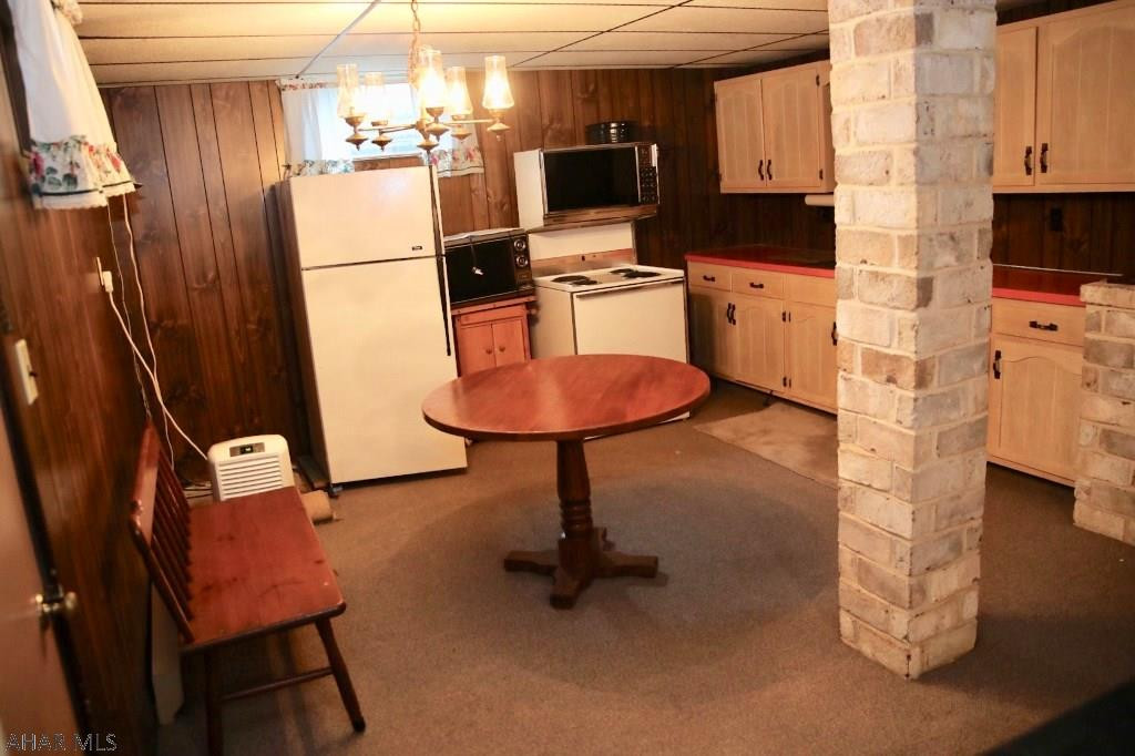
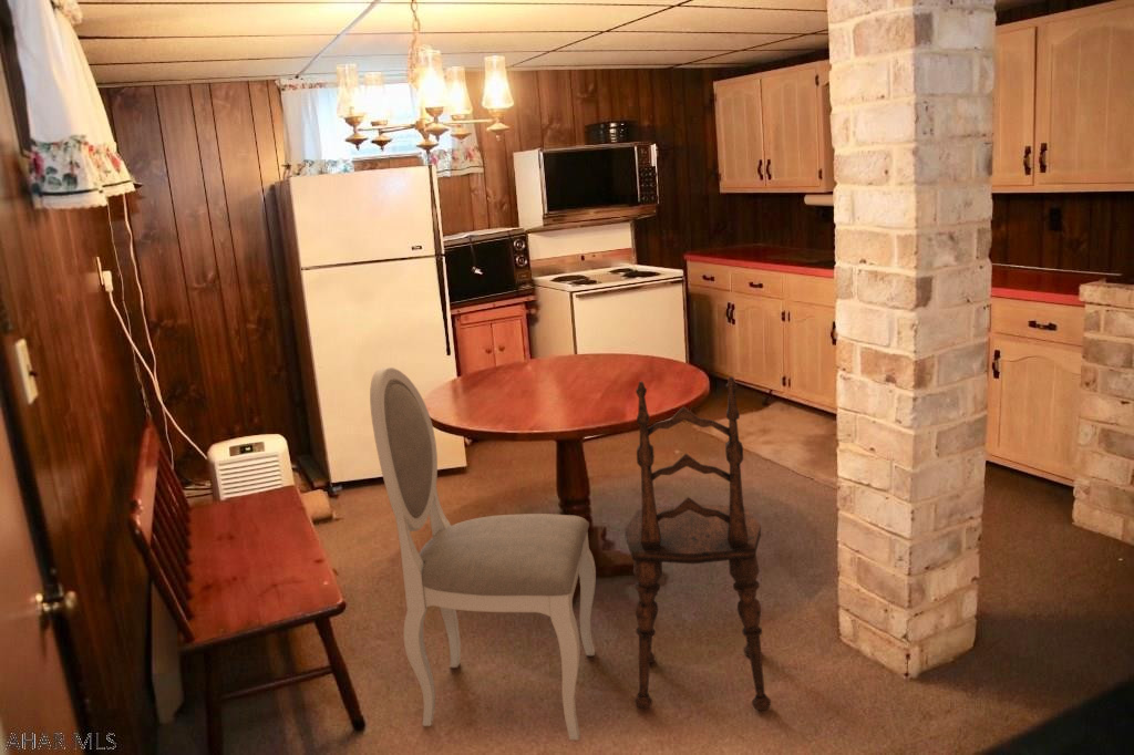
+ dining chair (488, 534)
+ dining chair (692, 530)
